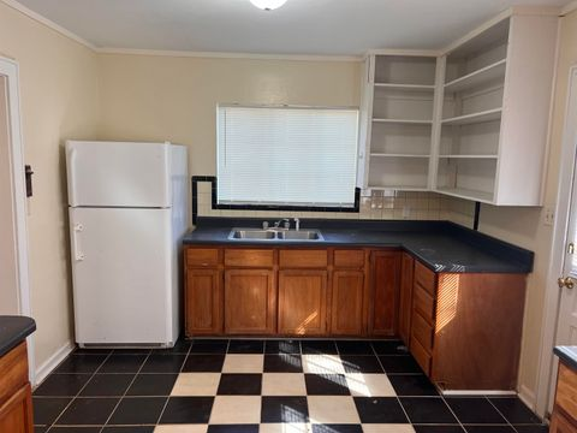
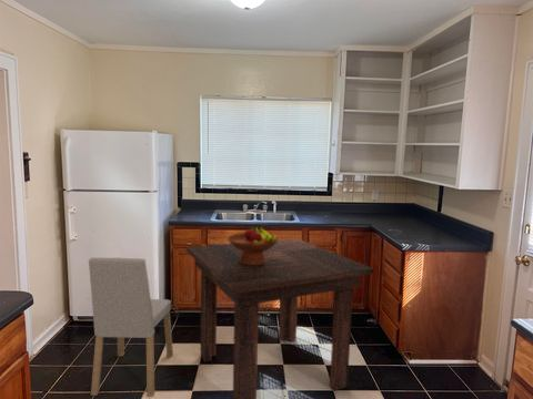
+ dining chair (133, 311)
+ fruit bowl (252, 245)
+ dining table (279, 318)
